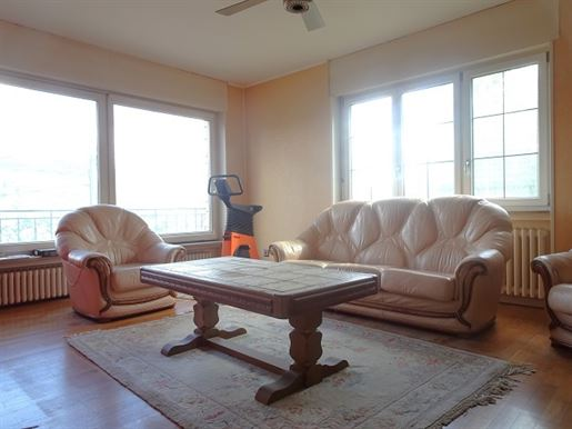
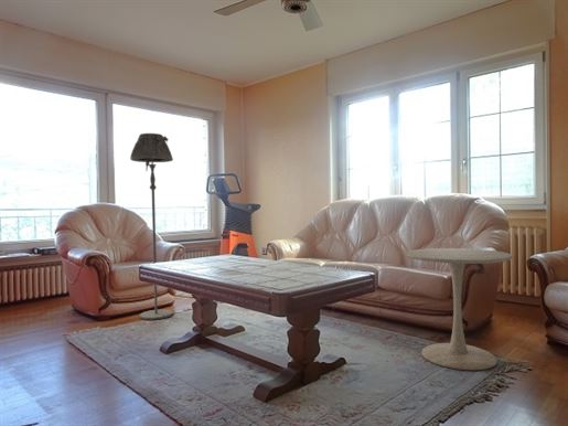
+ side table (457, 305)
+ floor lamp (153, 225)
